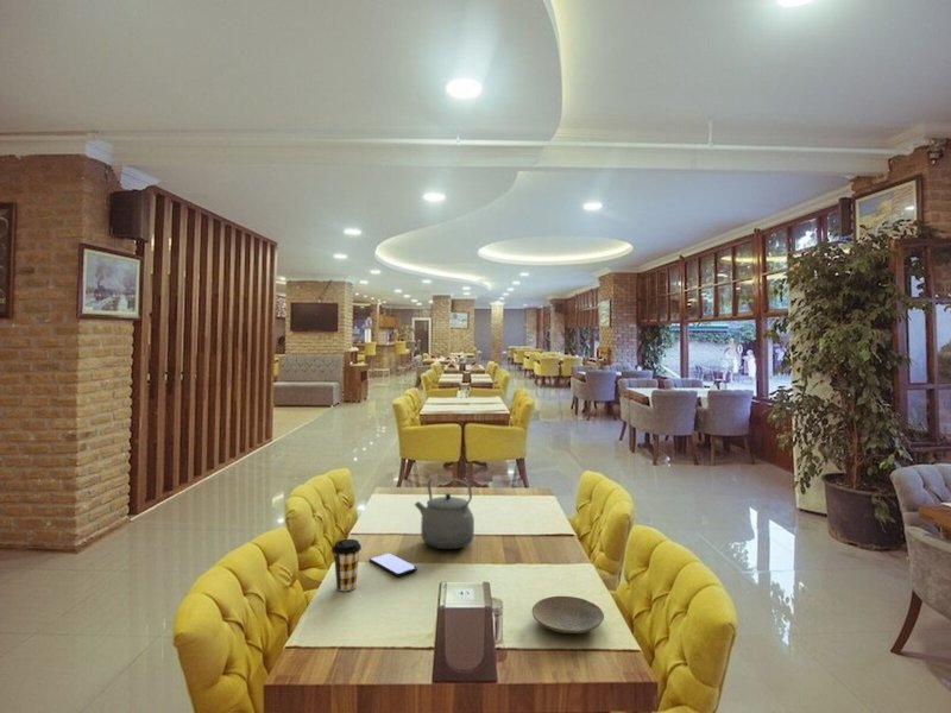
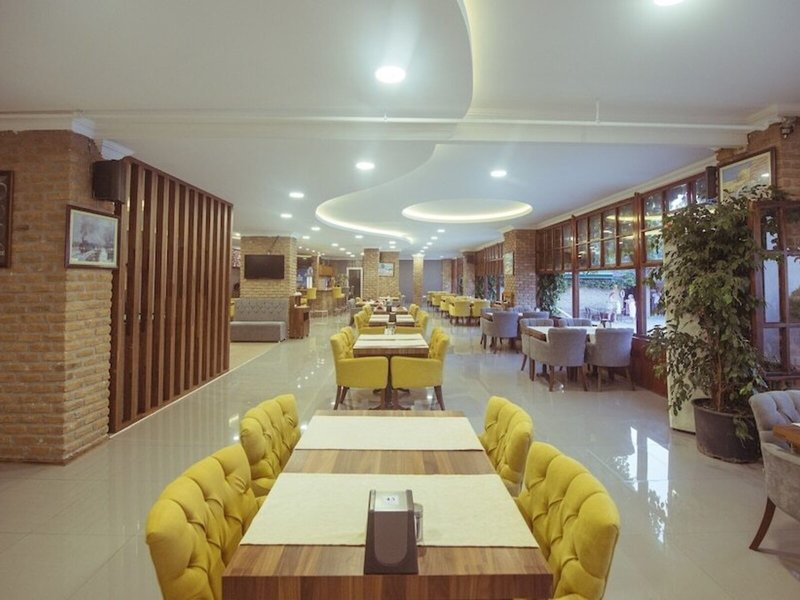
- smartphone (392, 563)
- plate (567, 617)
- tea kettle (441, 509)
- coffee cup (346, 564)
